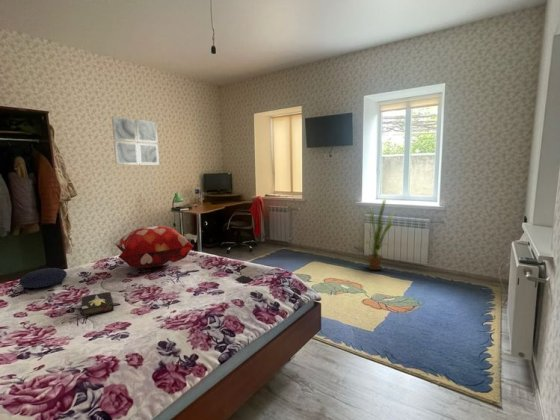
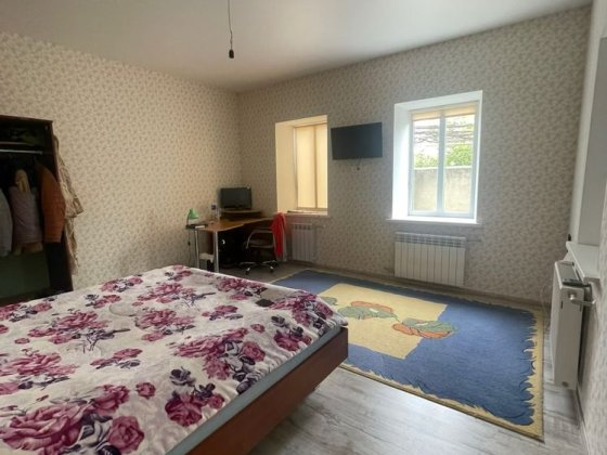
- wall art (137, 141)
- cushion (43, 277)
- hardback book (97, 302)
- house plant (375, 233)
- decorative pillow (154, 245)
